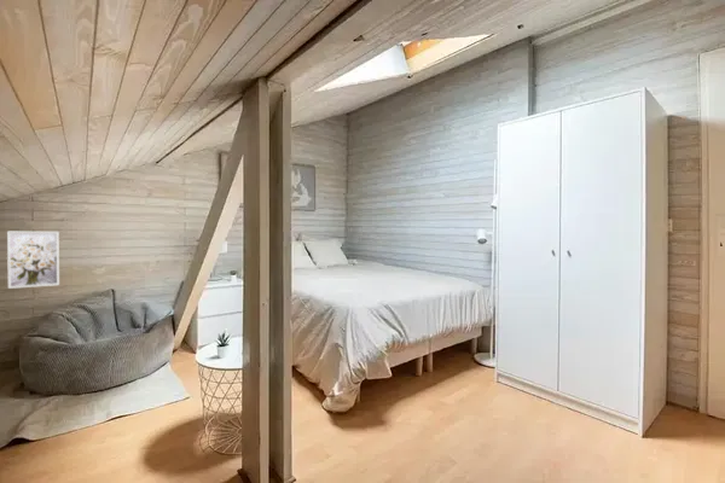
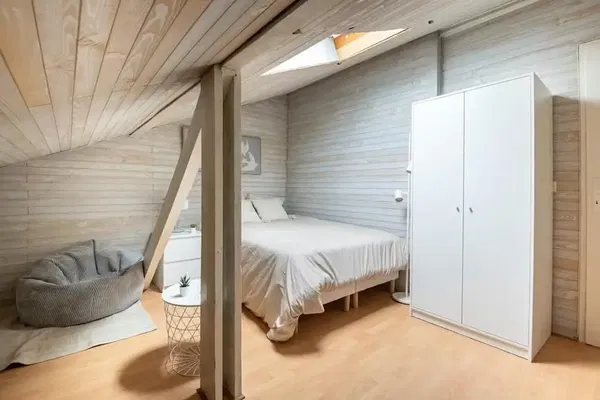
- wall art (34, 258)
